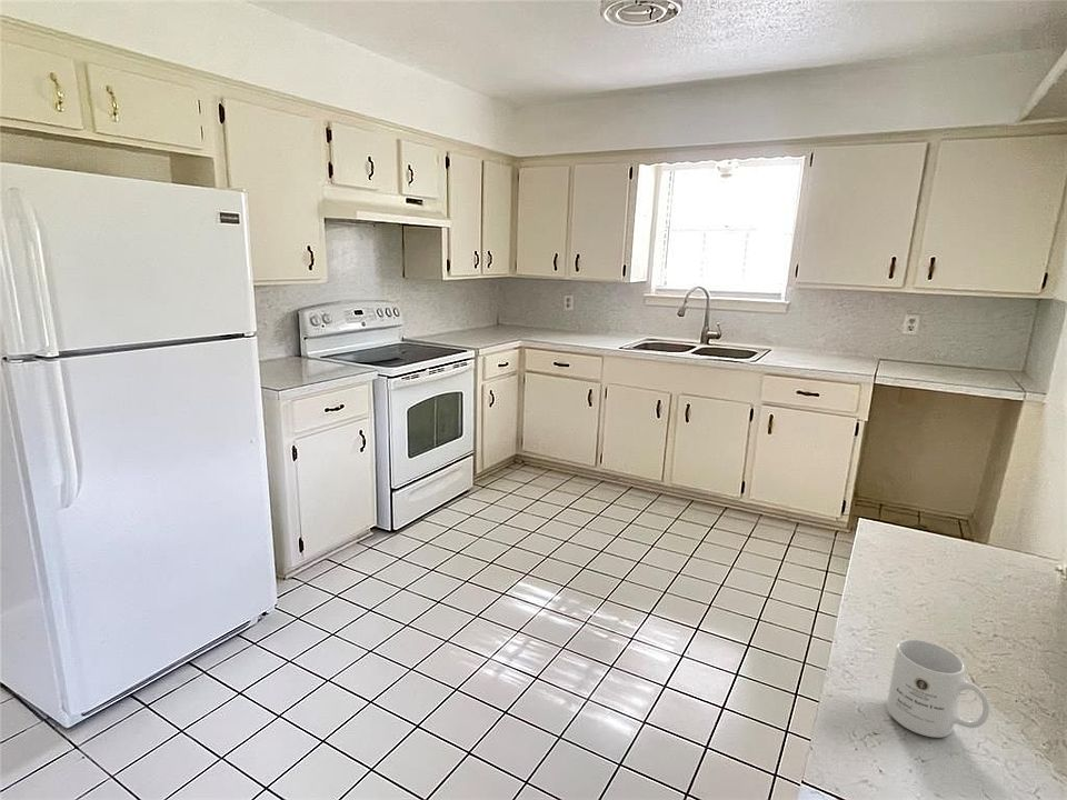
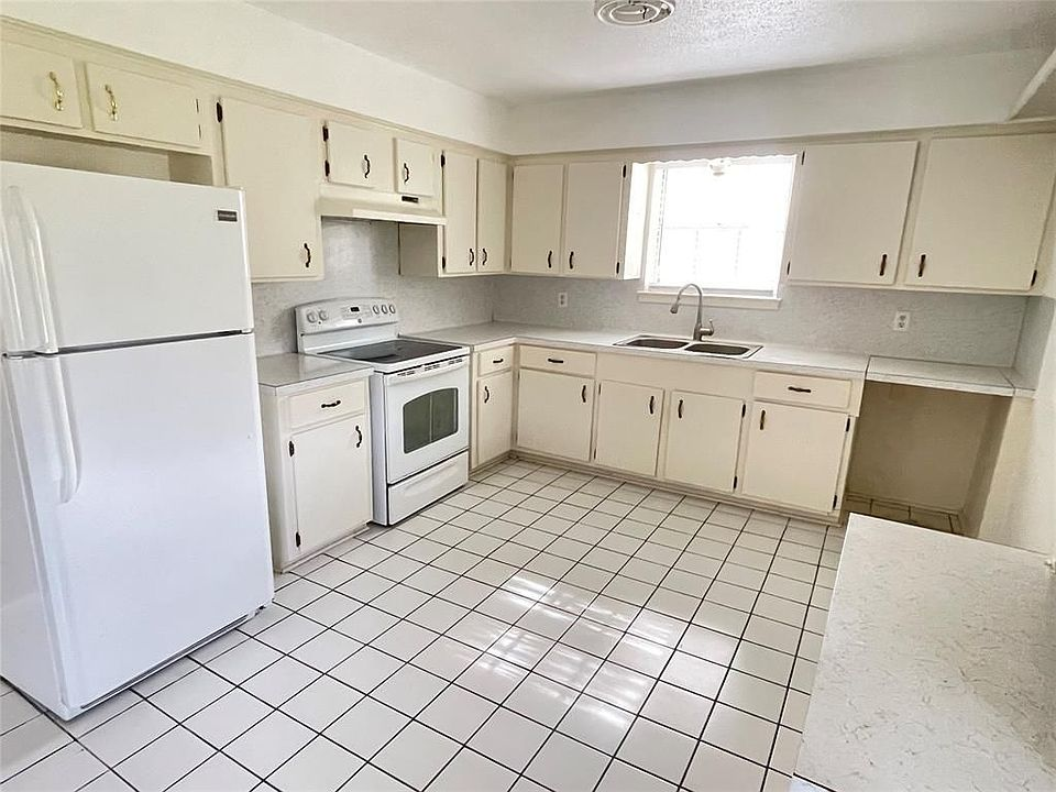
- mug (938, 692)
